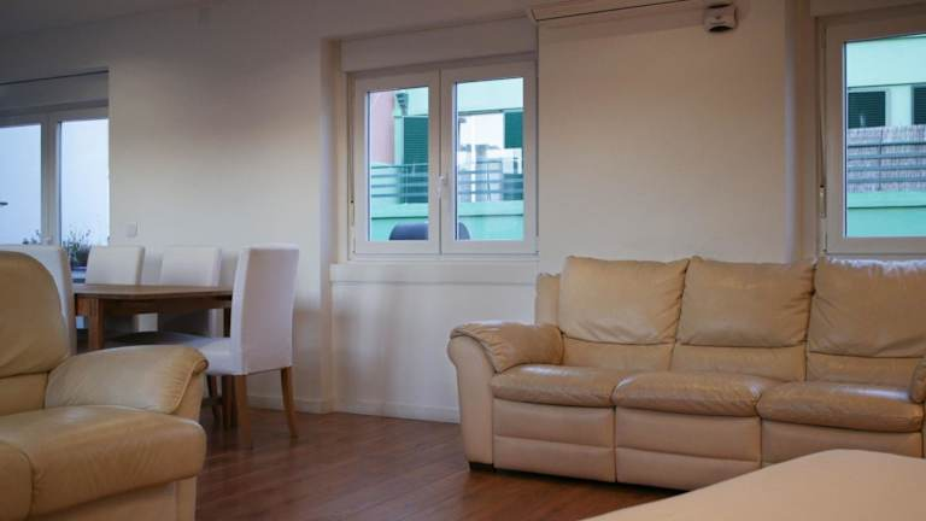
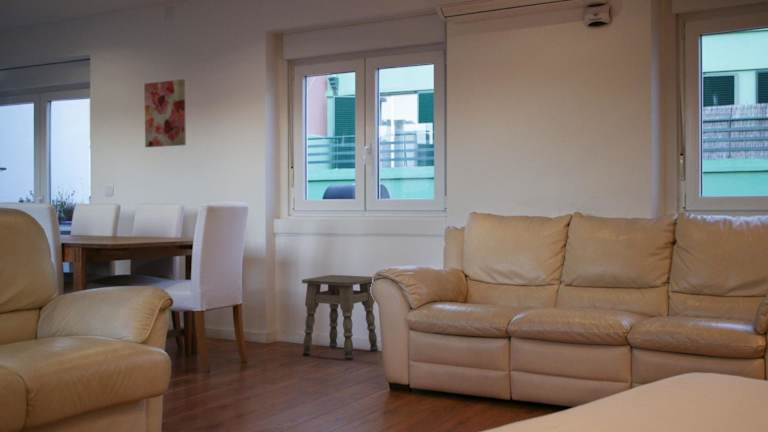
+ side table (342, 315)
+ wall art (164, 113)
